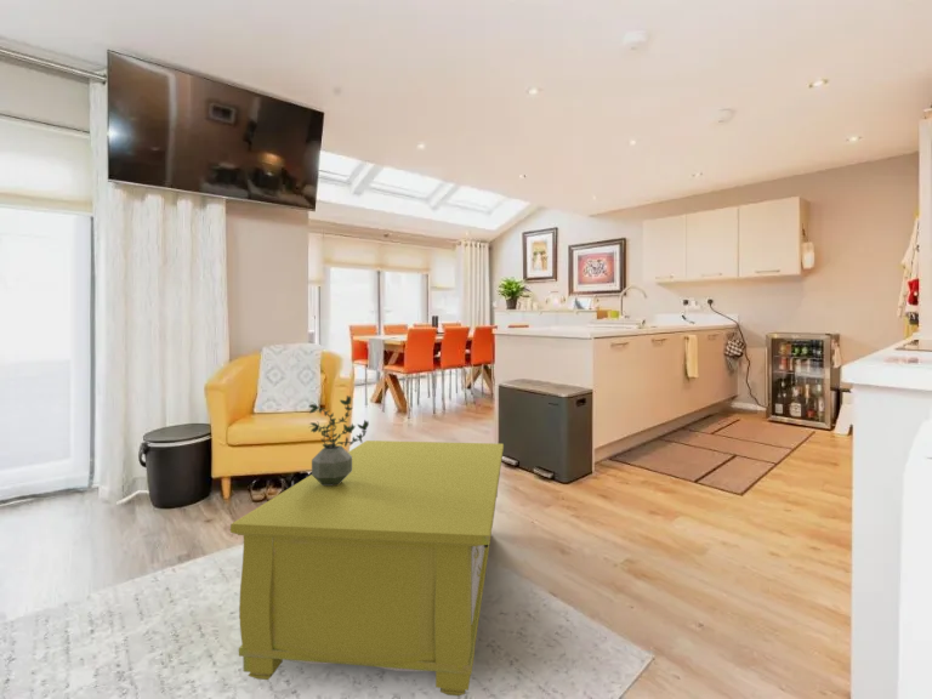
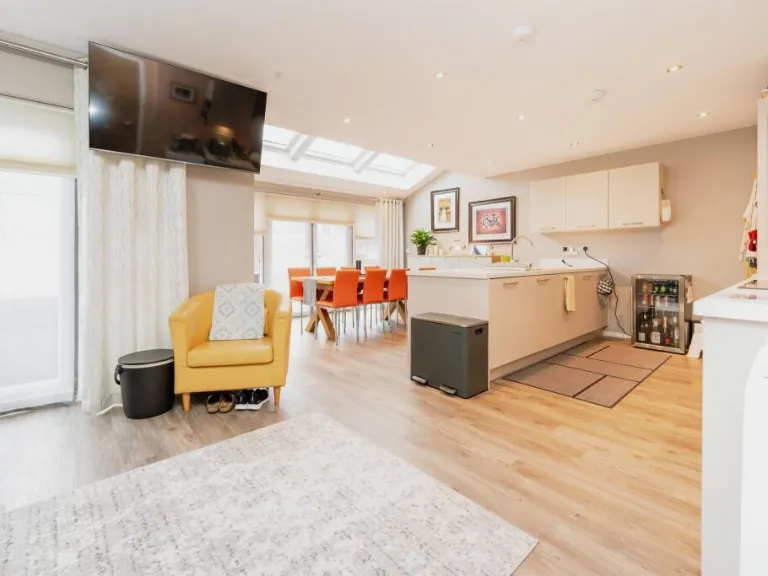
- potted plant (336, 438)
- coffee table (407, 532)
